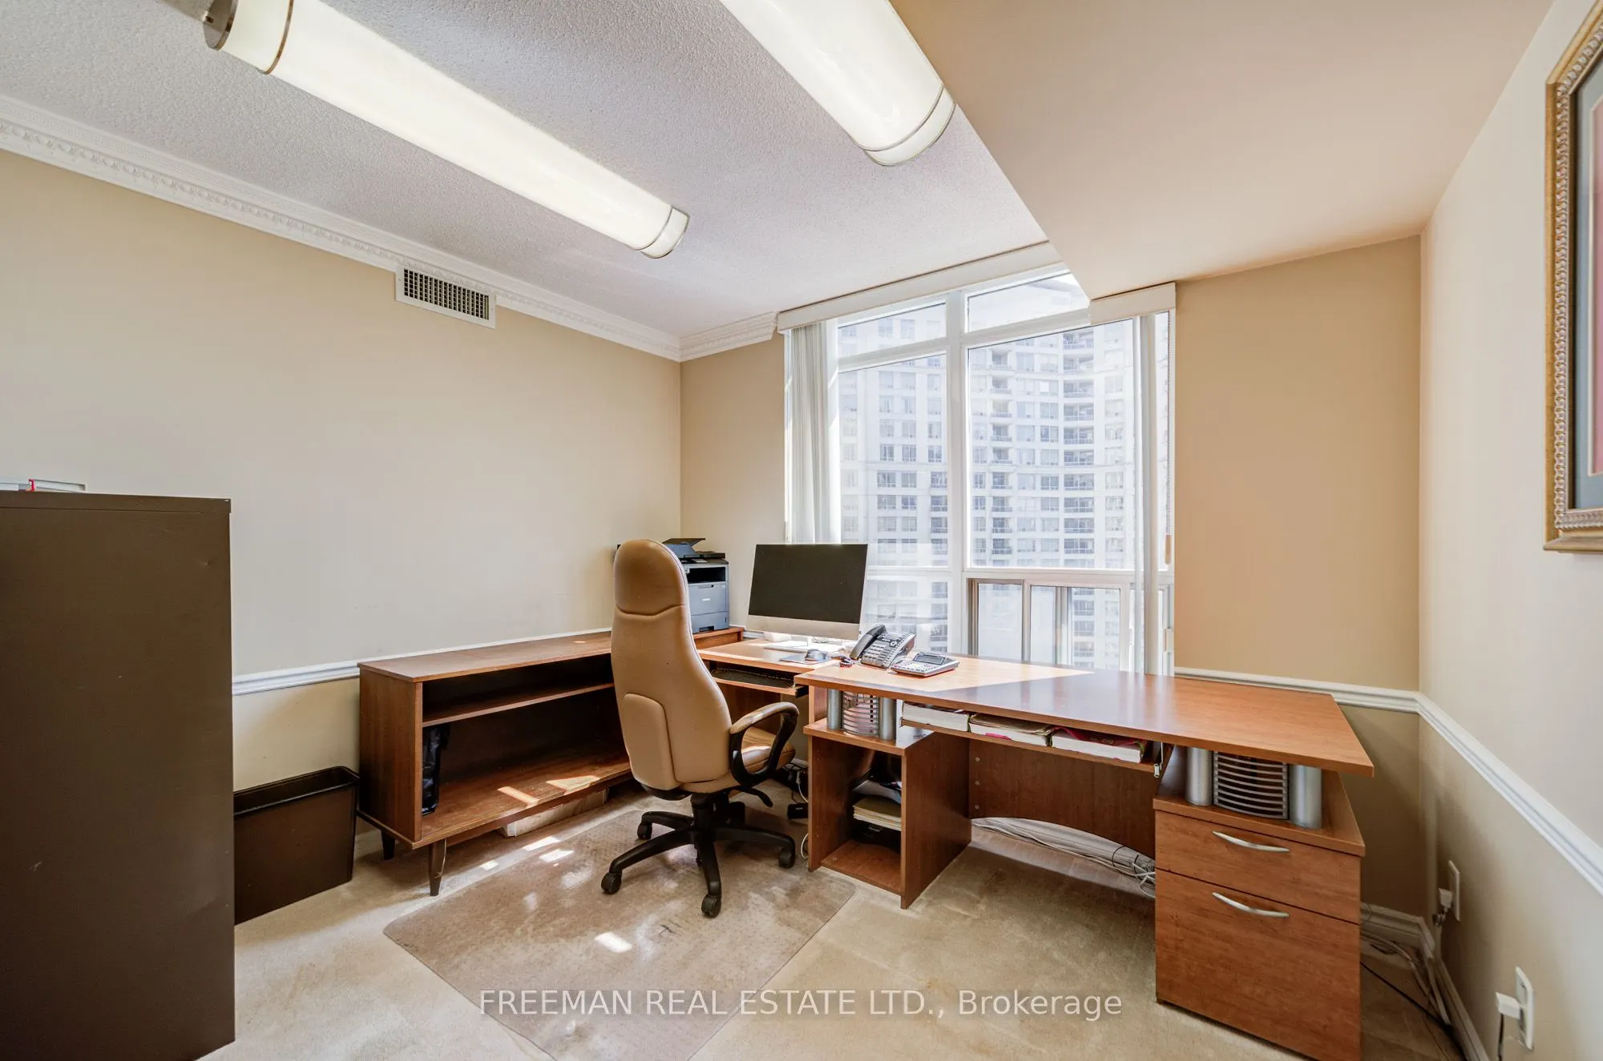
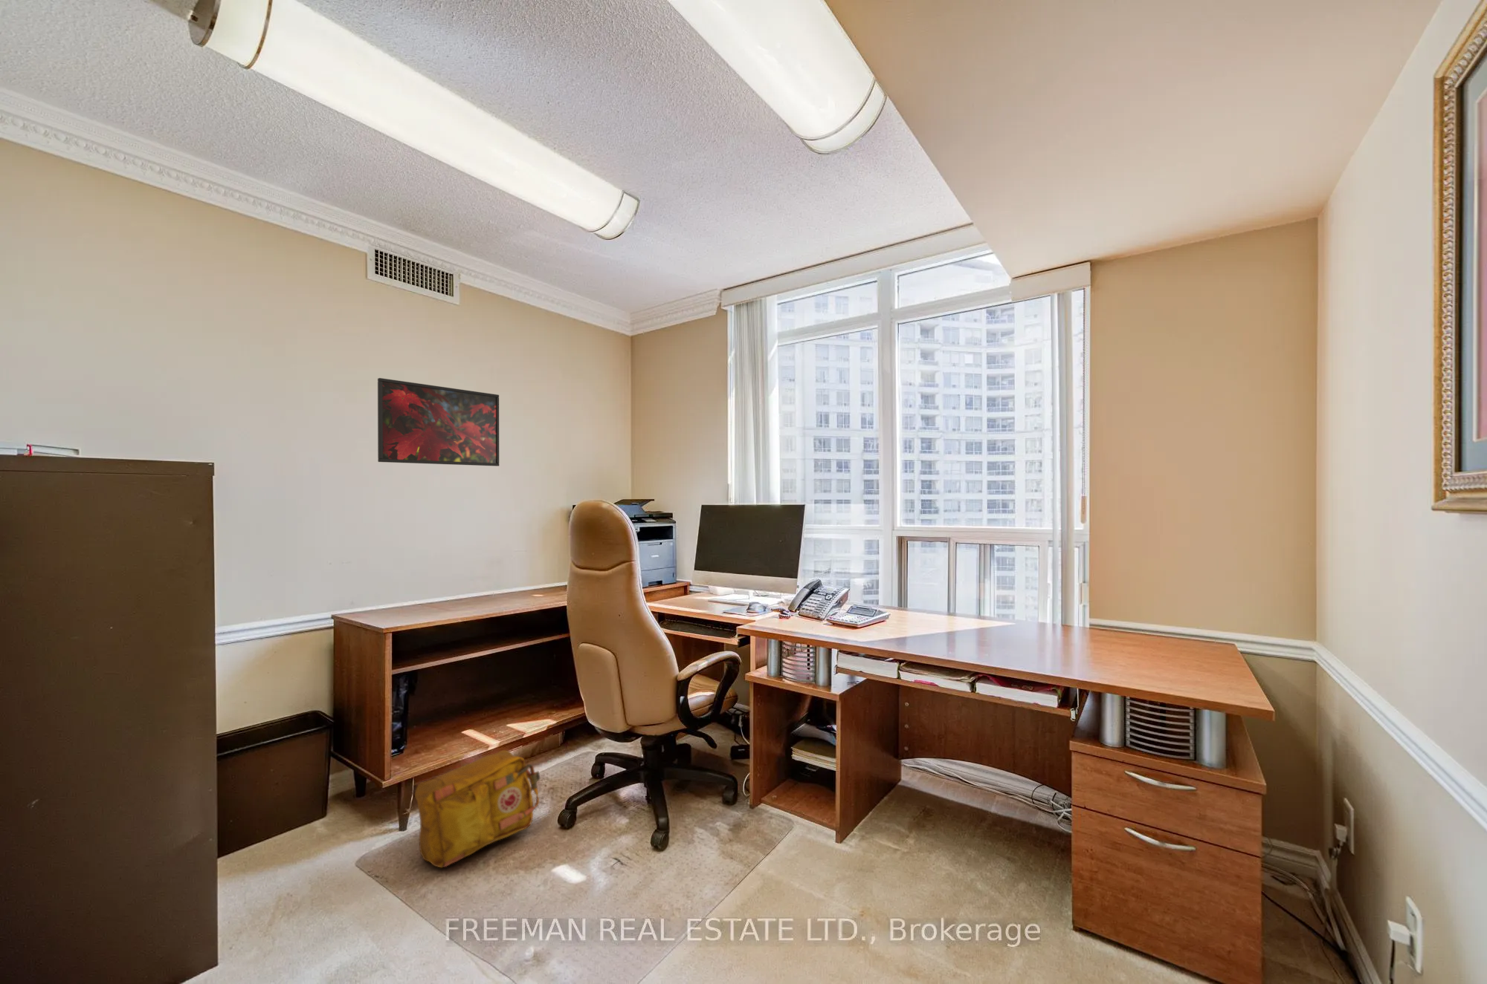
+ backpack (482, 800)
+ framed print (443, 425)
